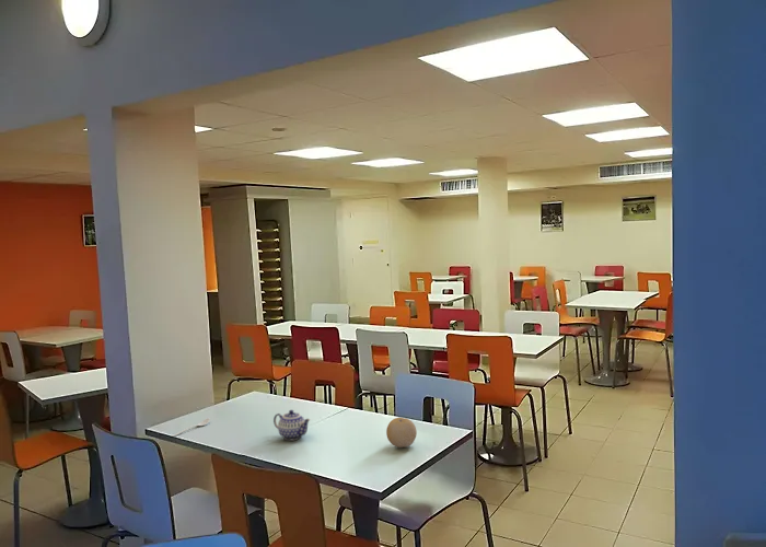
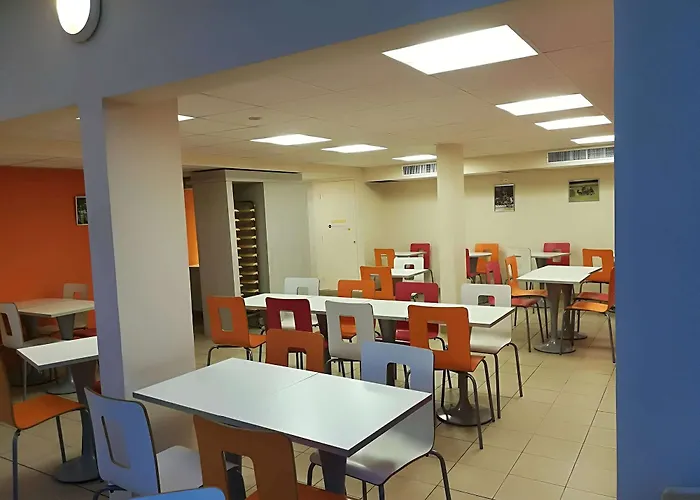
- teapot (291, 423)
- fruit (401, 432)
- spoon (190, 427)
